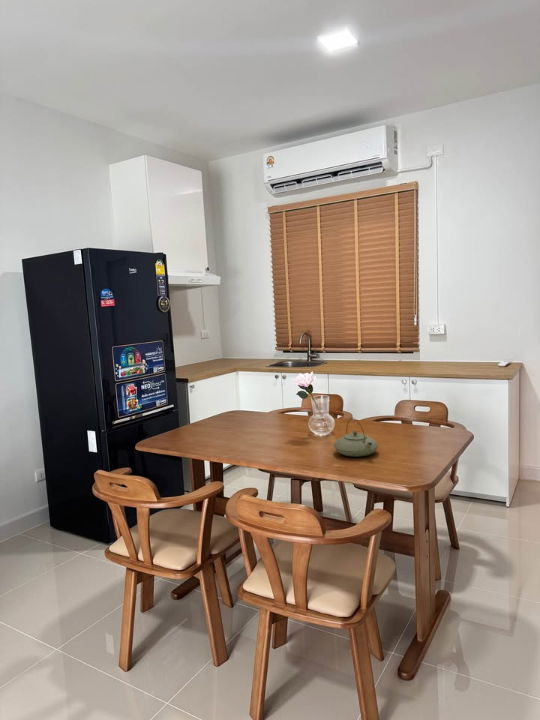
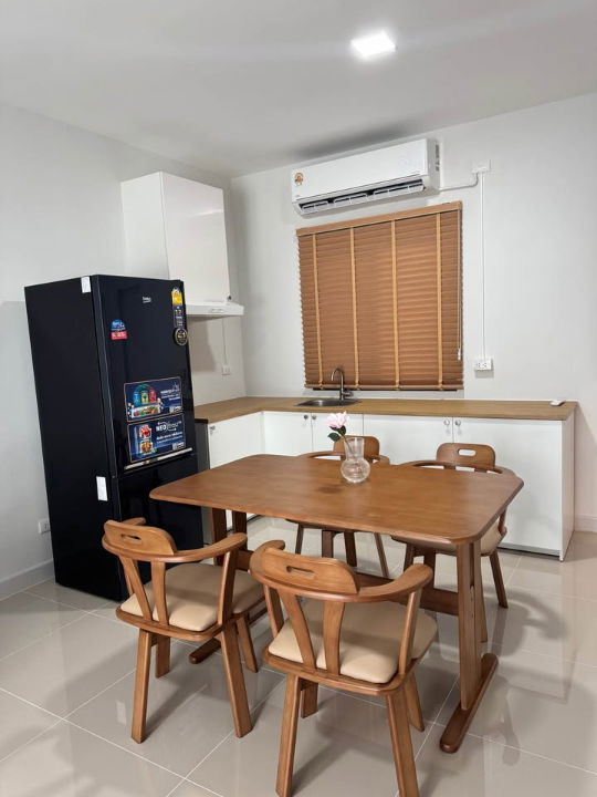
- teapot (356, 436)
